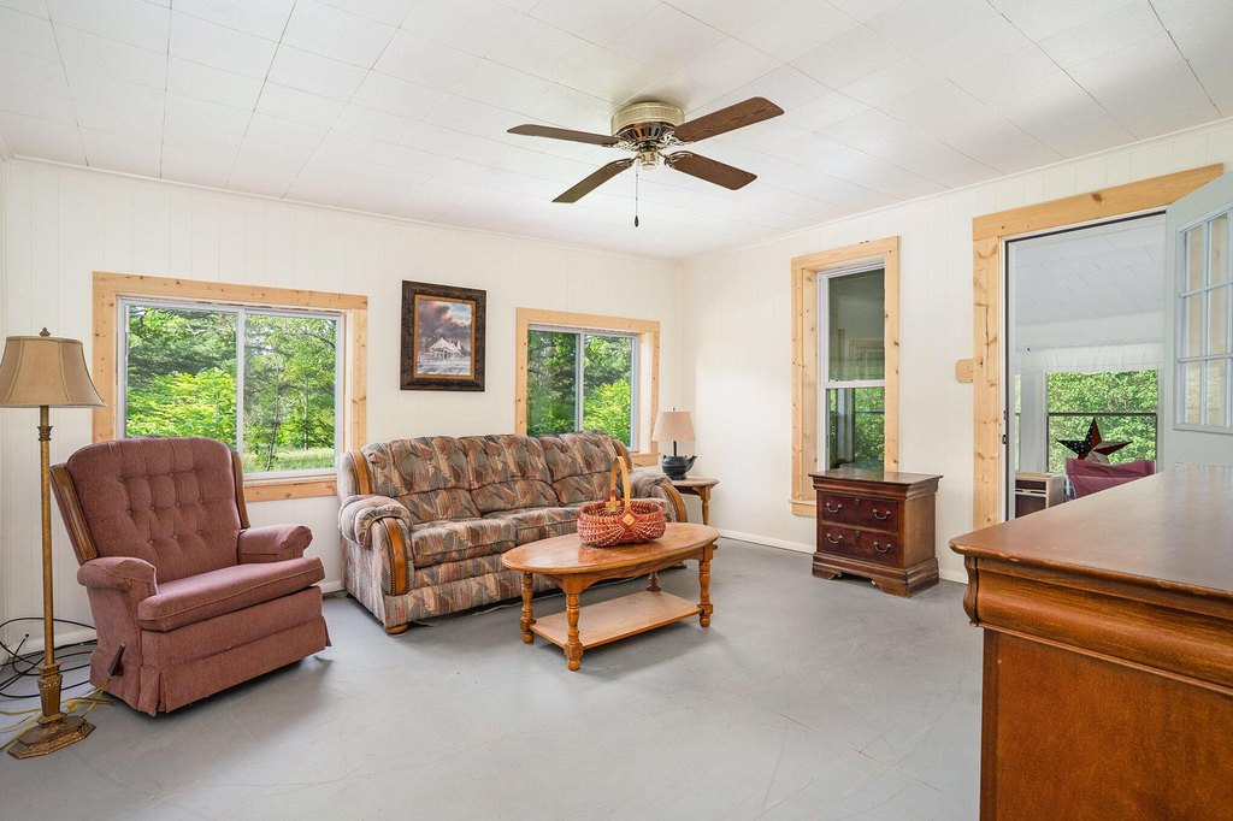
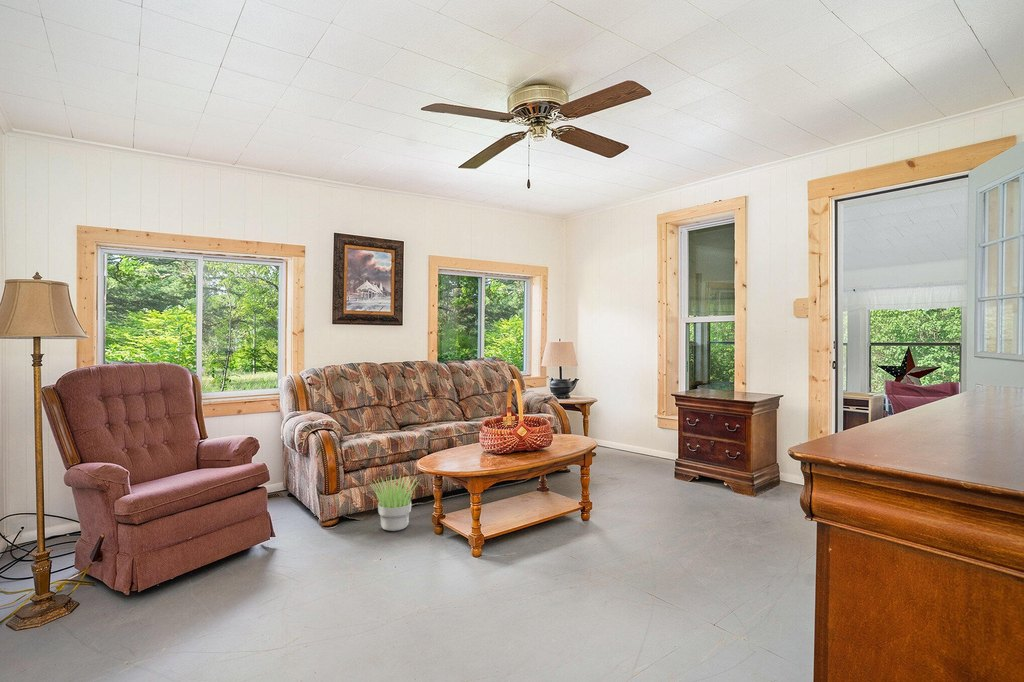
+ potted plant (394, 503)
